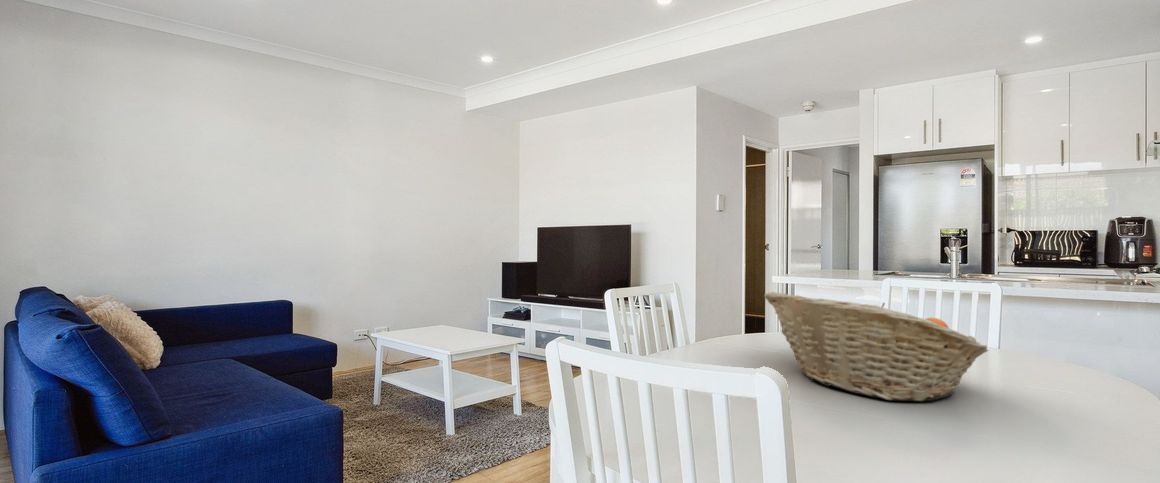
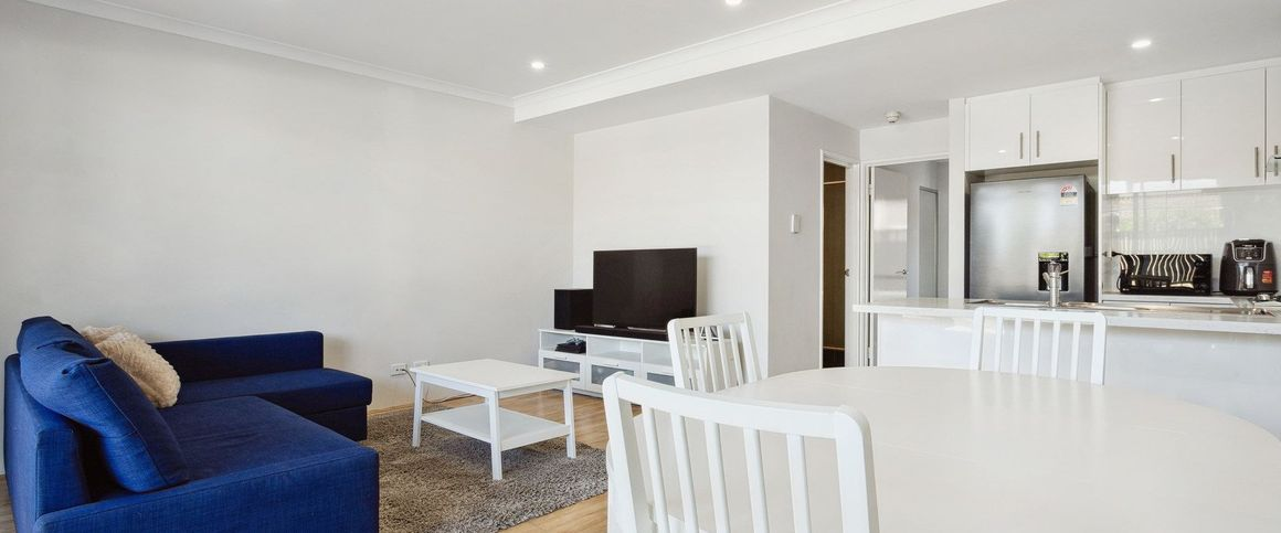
- fruit basket (864, 337)
